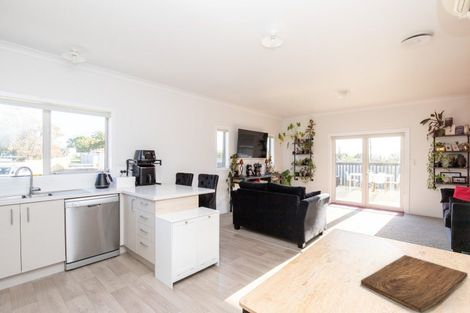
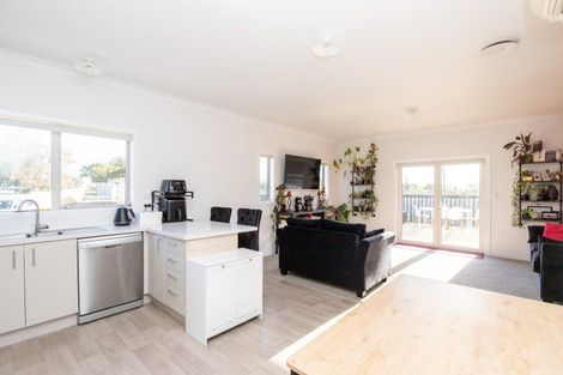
- cutting board (414, 278)
